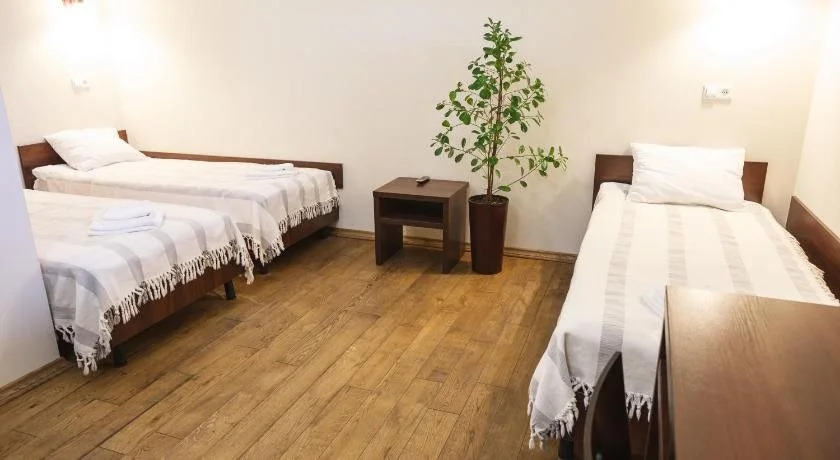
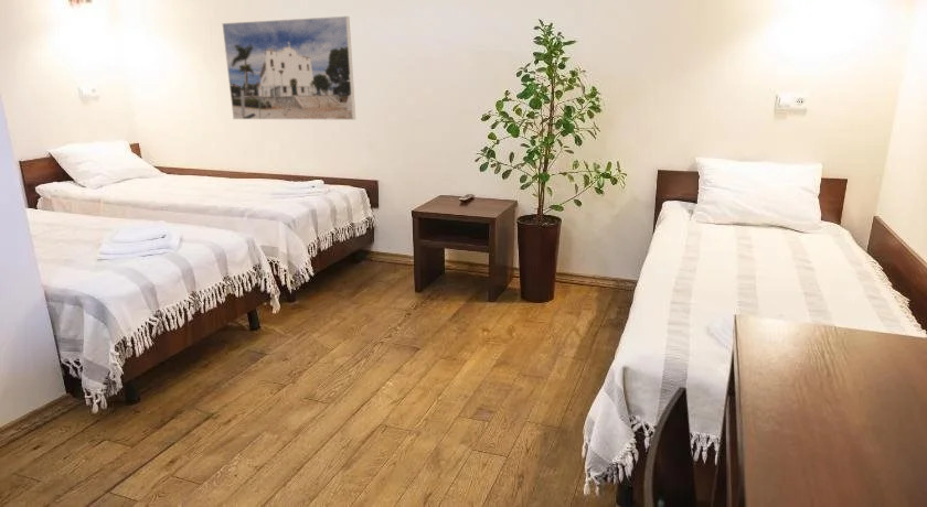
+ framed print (288, 71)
